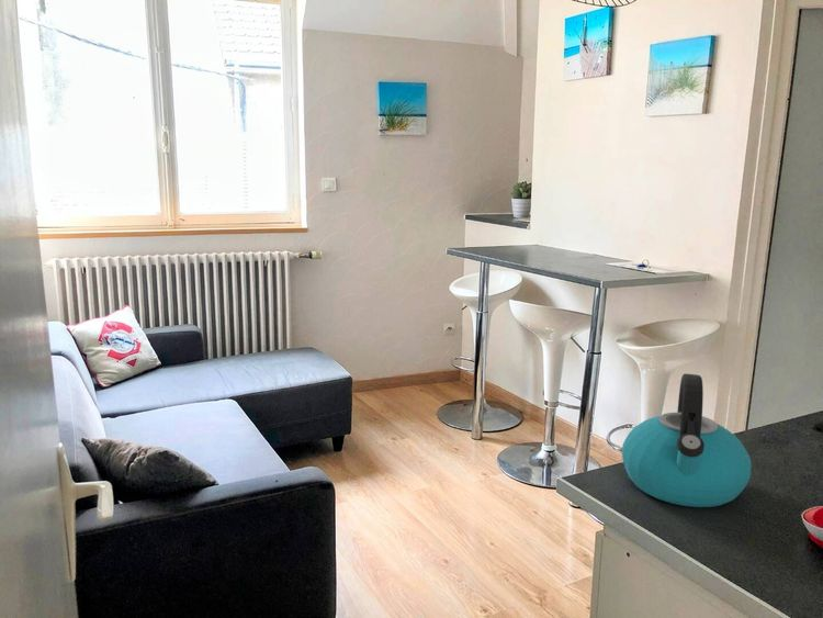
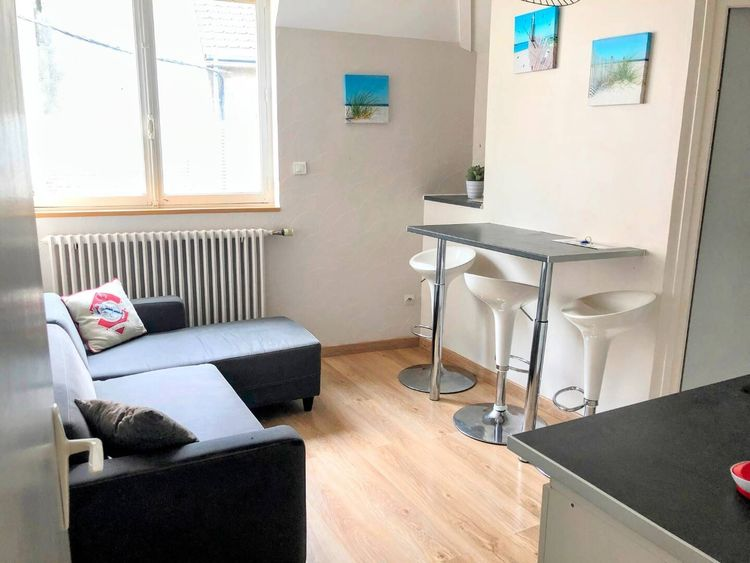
- kettle (687, 435)
